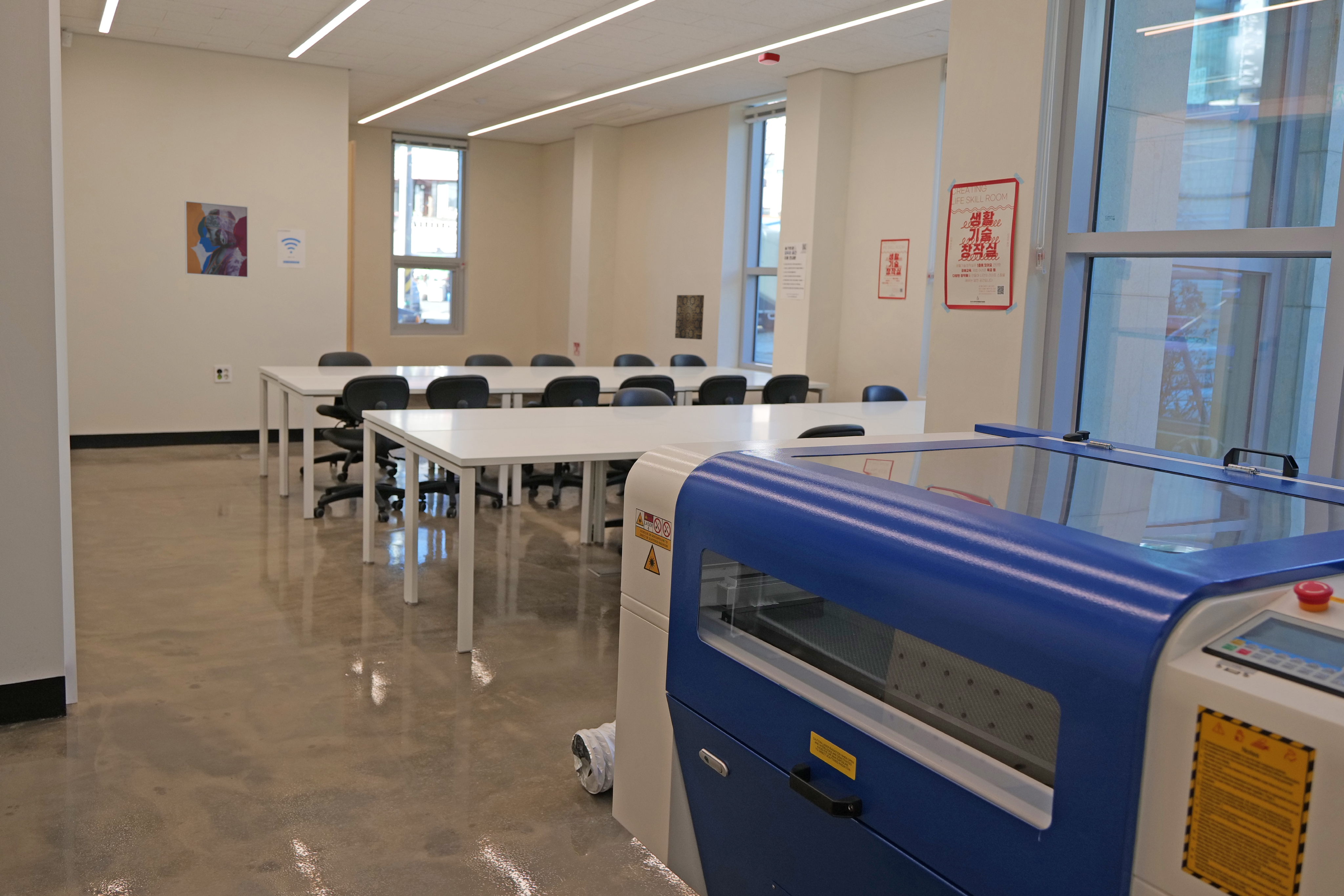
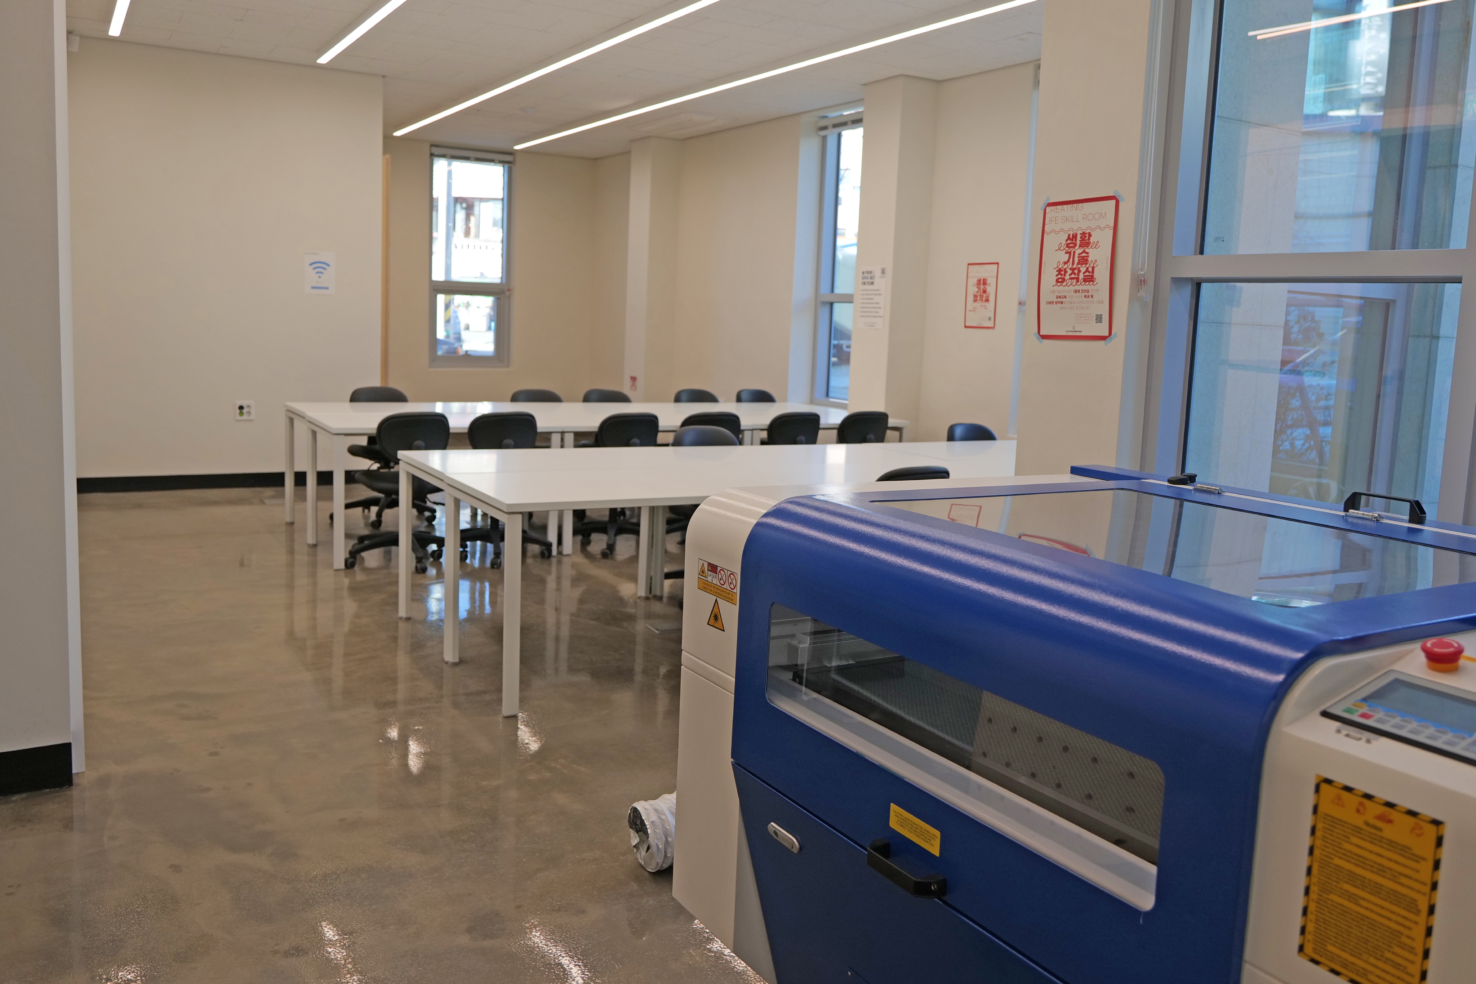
- wall art (689, 317)
- wall art (217, 240)
- smoke detector (769, 58)
